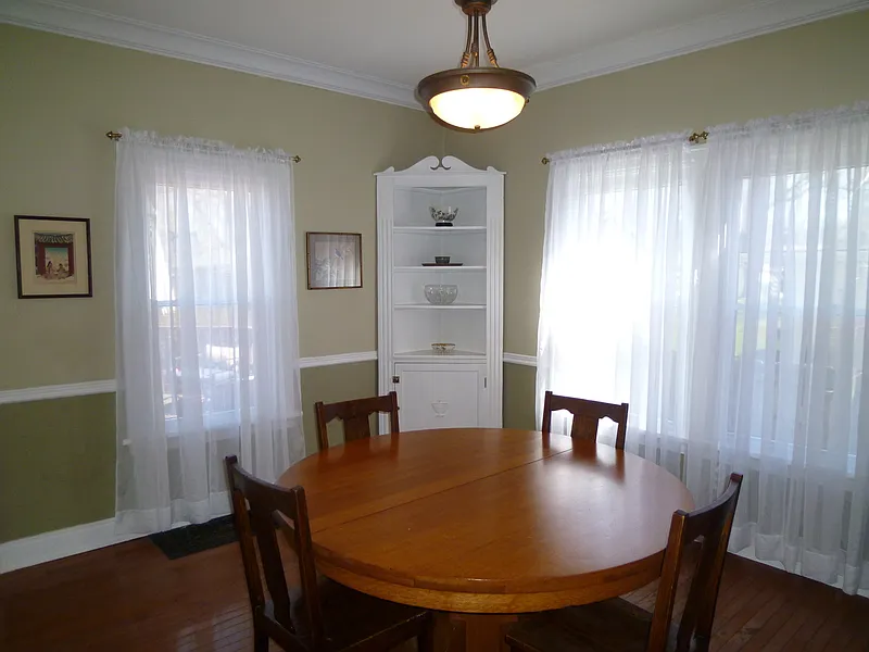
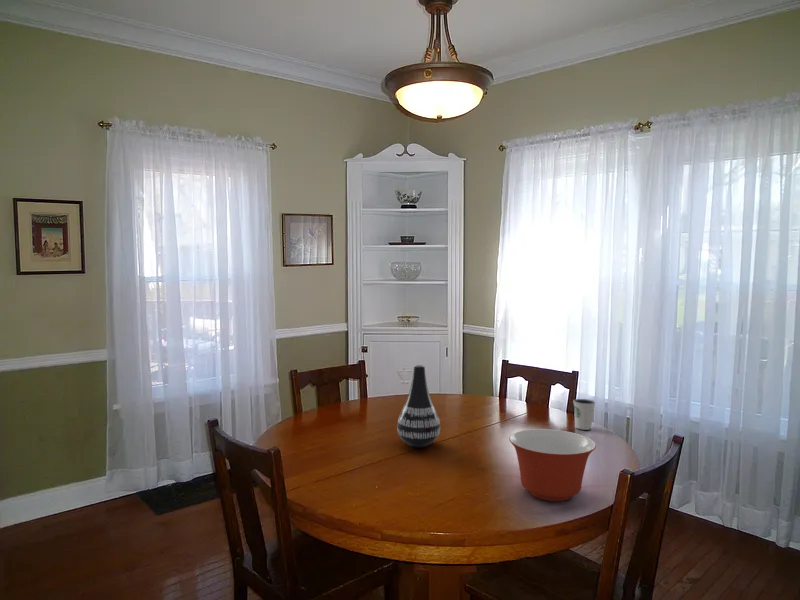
+ vase (418, 405)
+ dixie cup (583, 414)
+ mixing bowl (551, 466)
